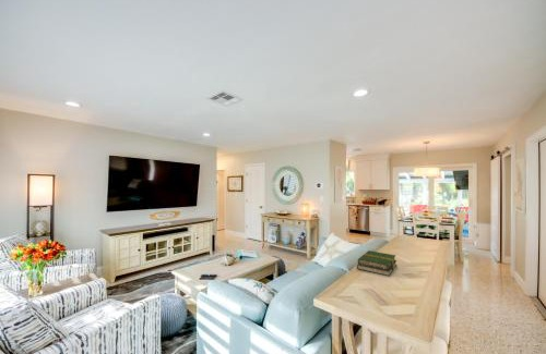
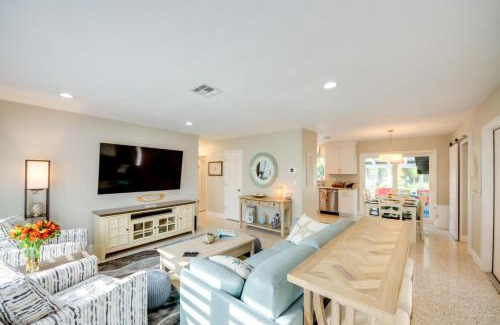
- book (377, 261)
